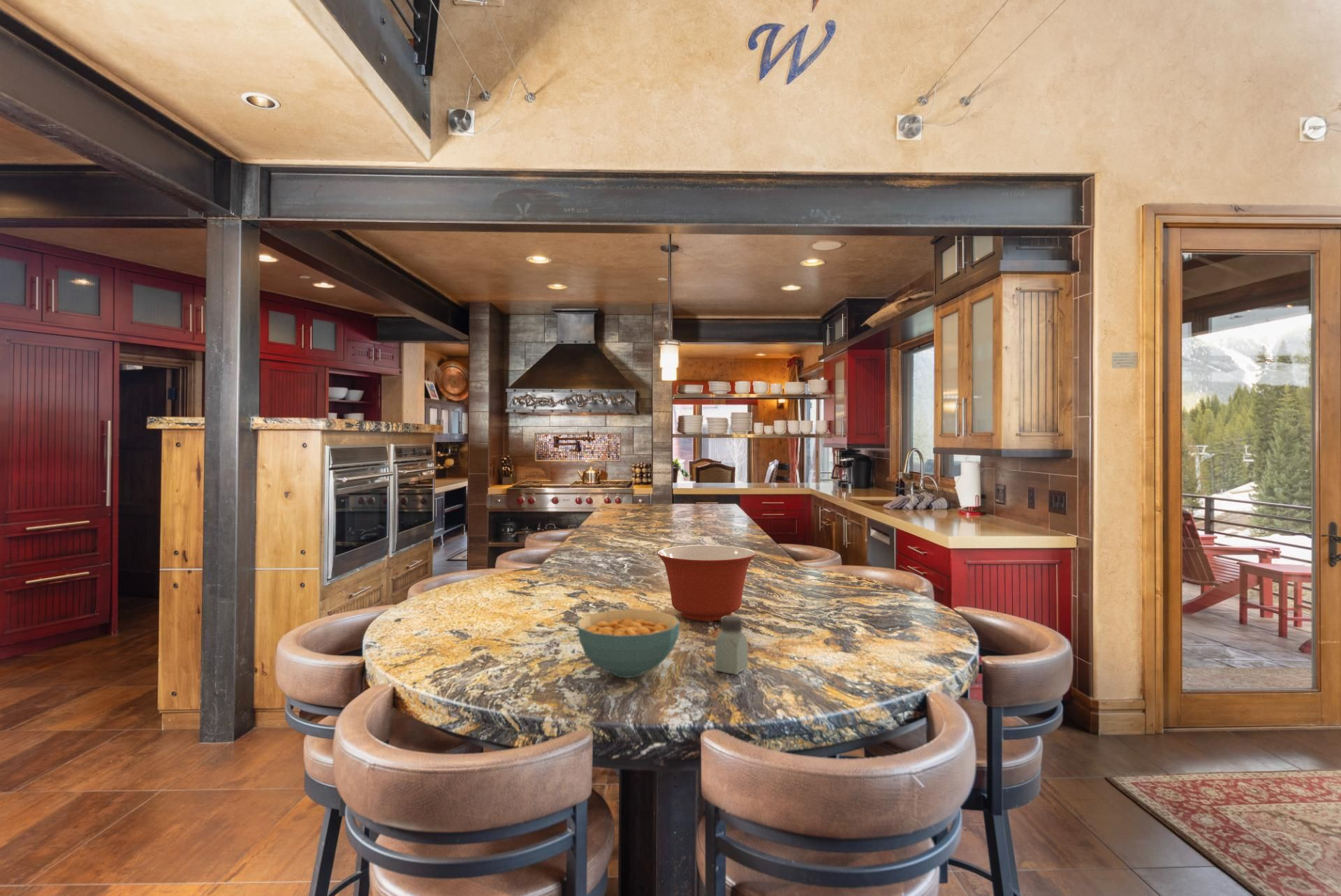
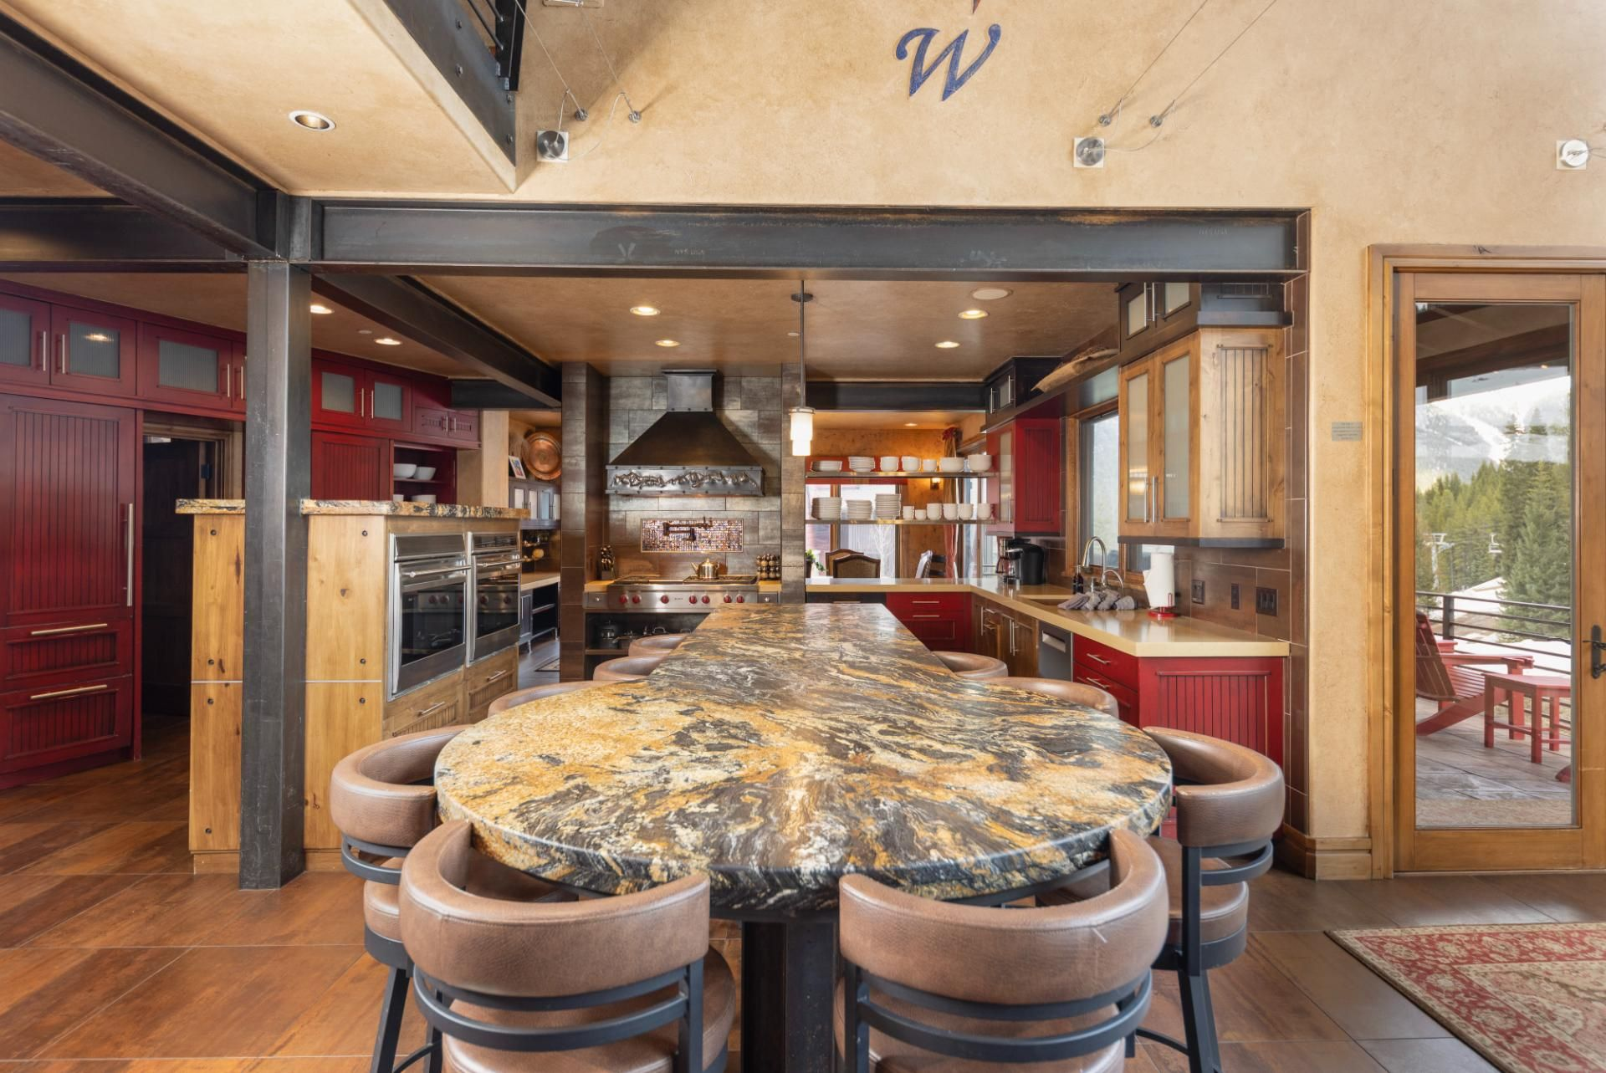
- cereal bowl (628, 647)
- mixing bowl (706, 583)
- saltshaker (731, 643)
